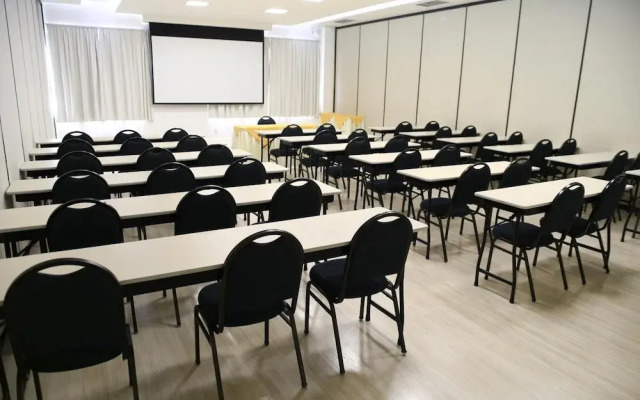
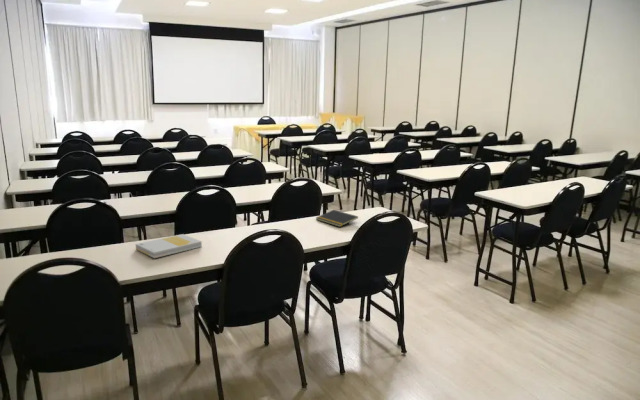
+ book (169, 245)
+ notepad (336, 217)
